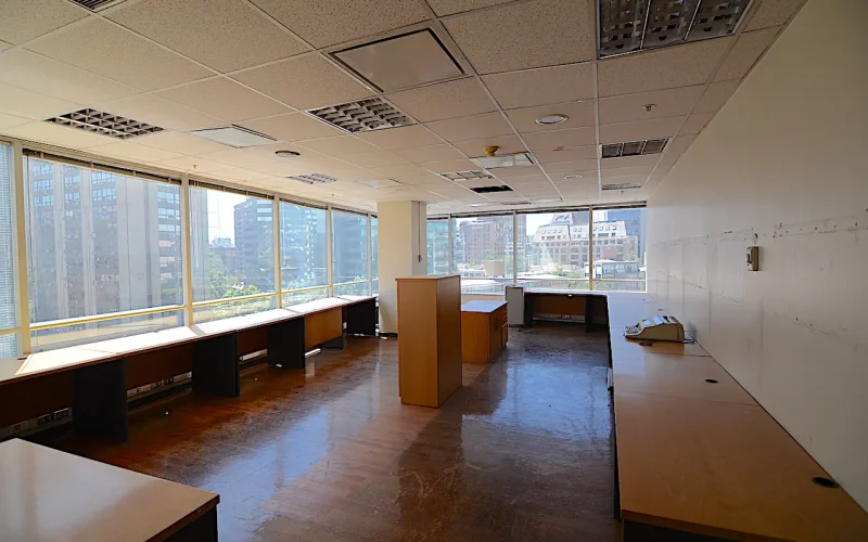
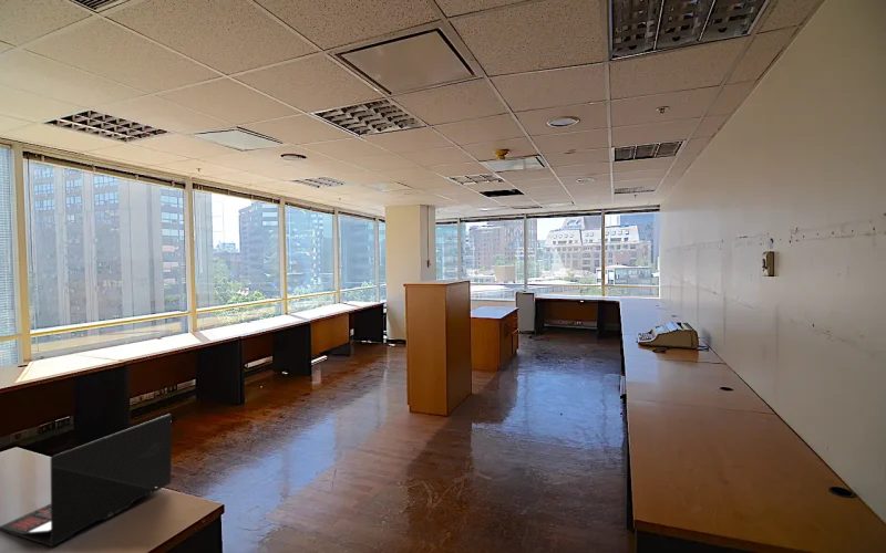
+ laptop (92, 468)
